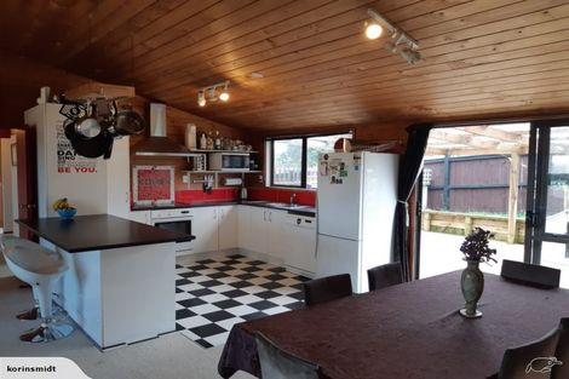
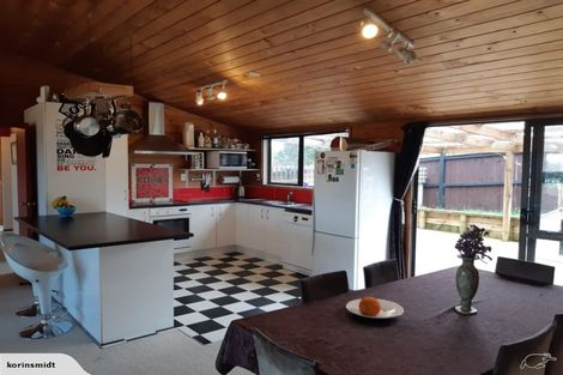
+ plate (374, 306)
